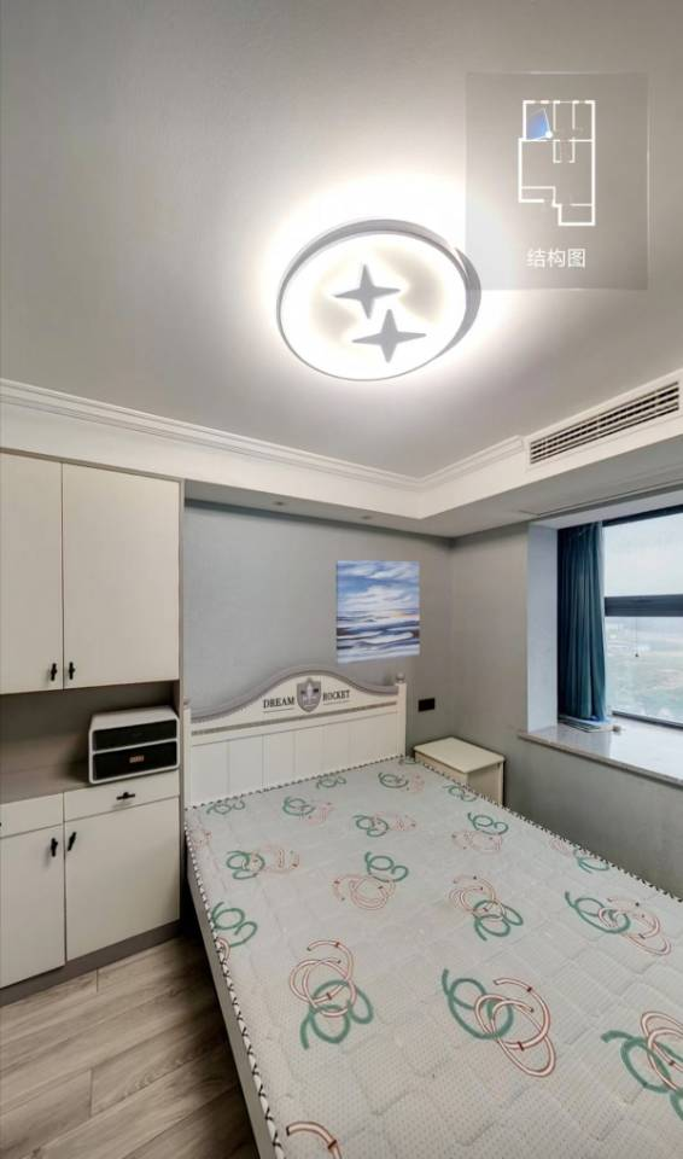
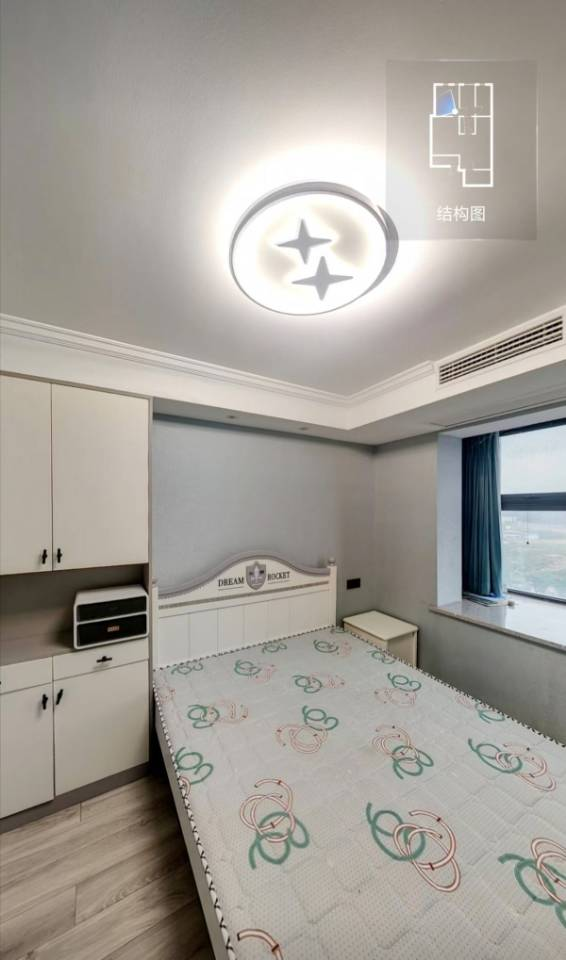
- wall art (379, 610)
